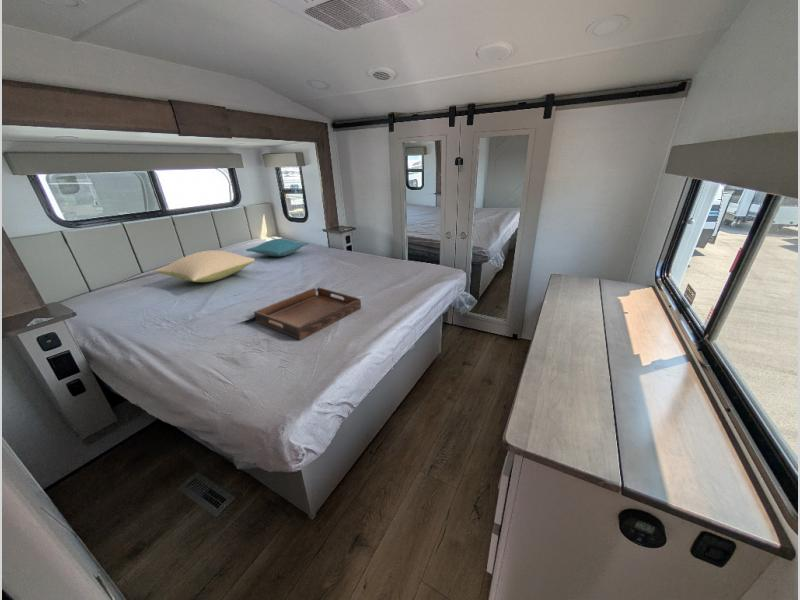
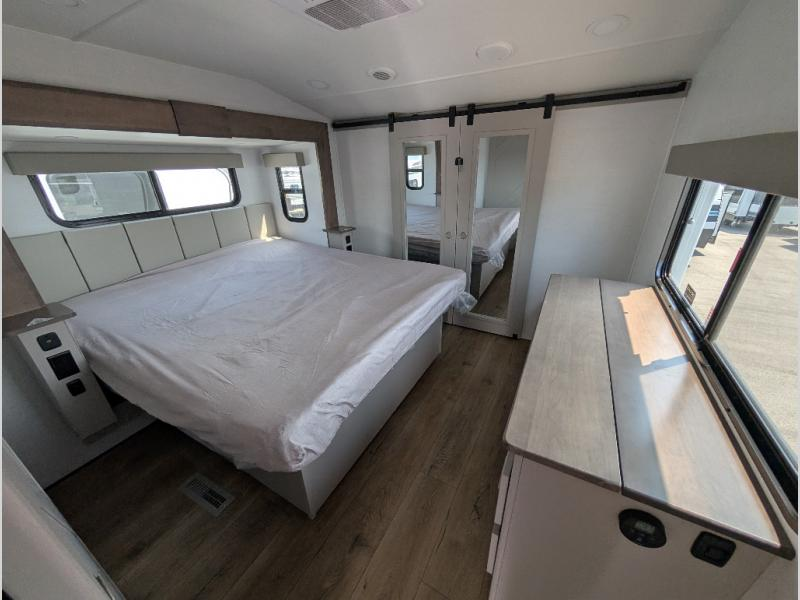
- serving tray (309, 309)
- pillow (206, 265)
- pillow (278, 247)
